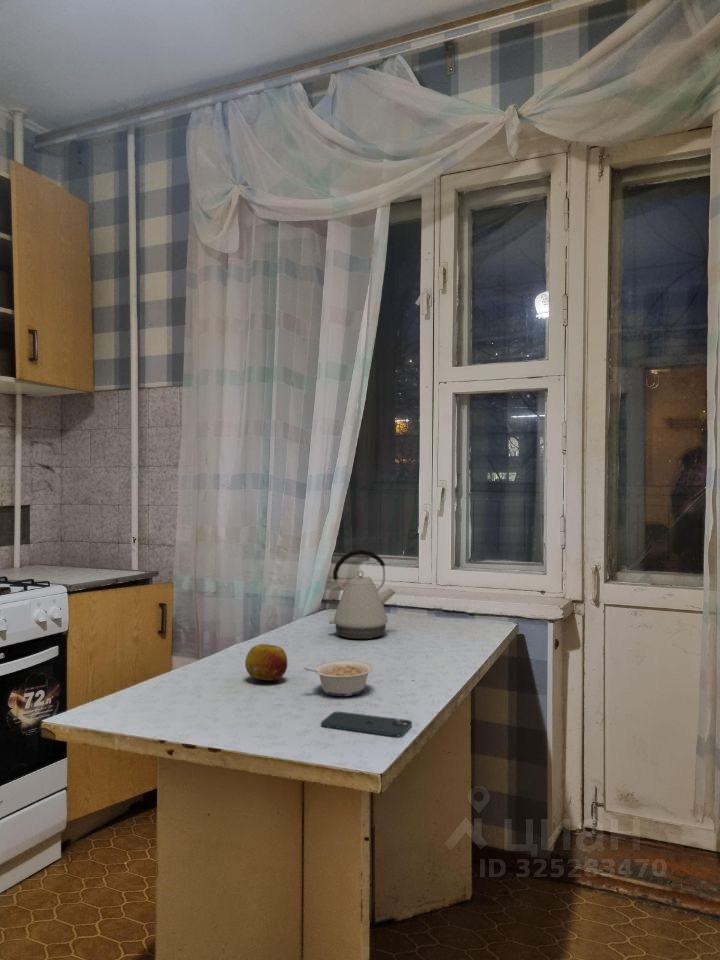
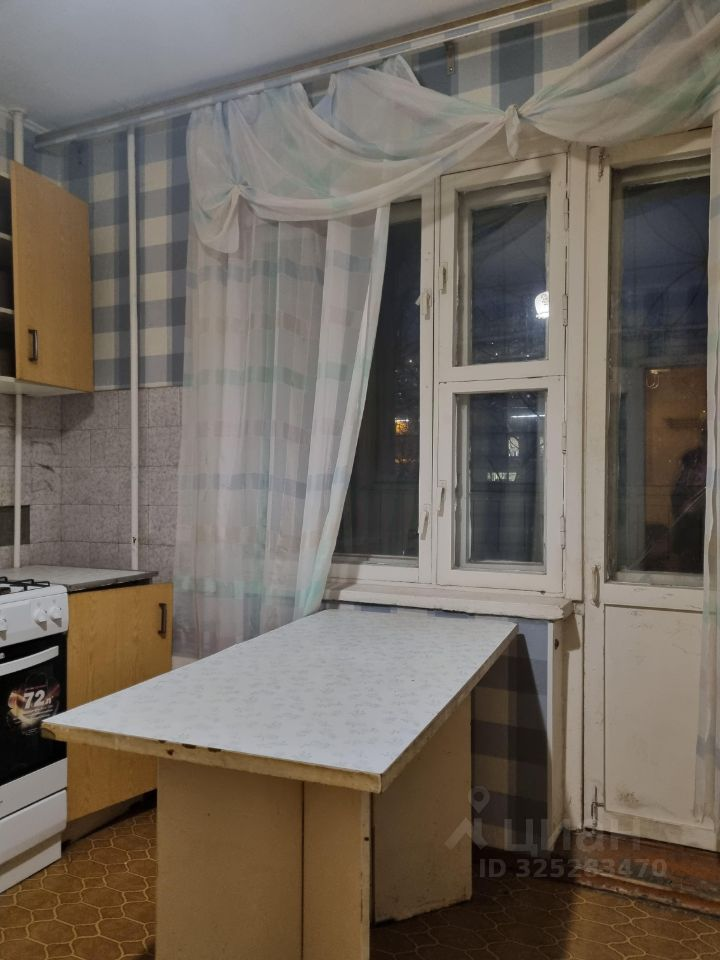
- legume (342, 677)
- kettle (362, 592)
- smartphone (366, 722)
- fruit (266, 662)
